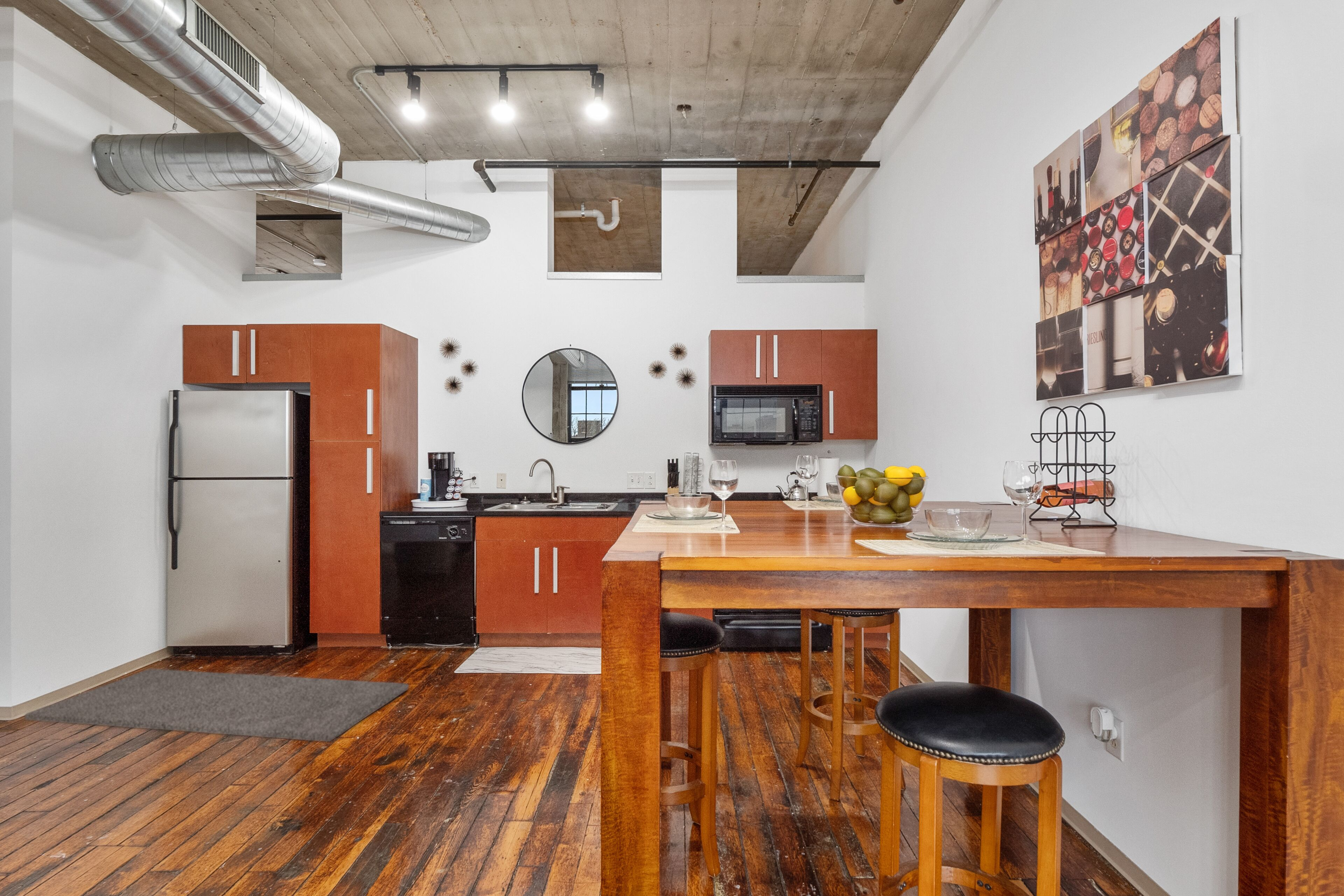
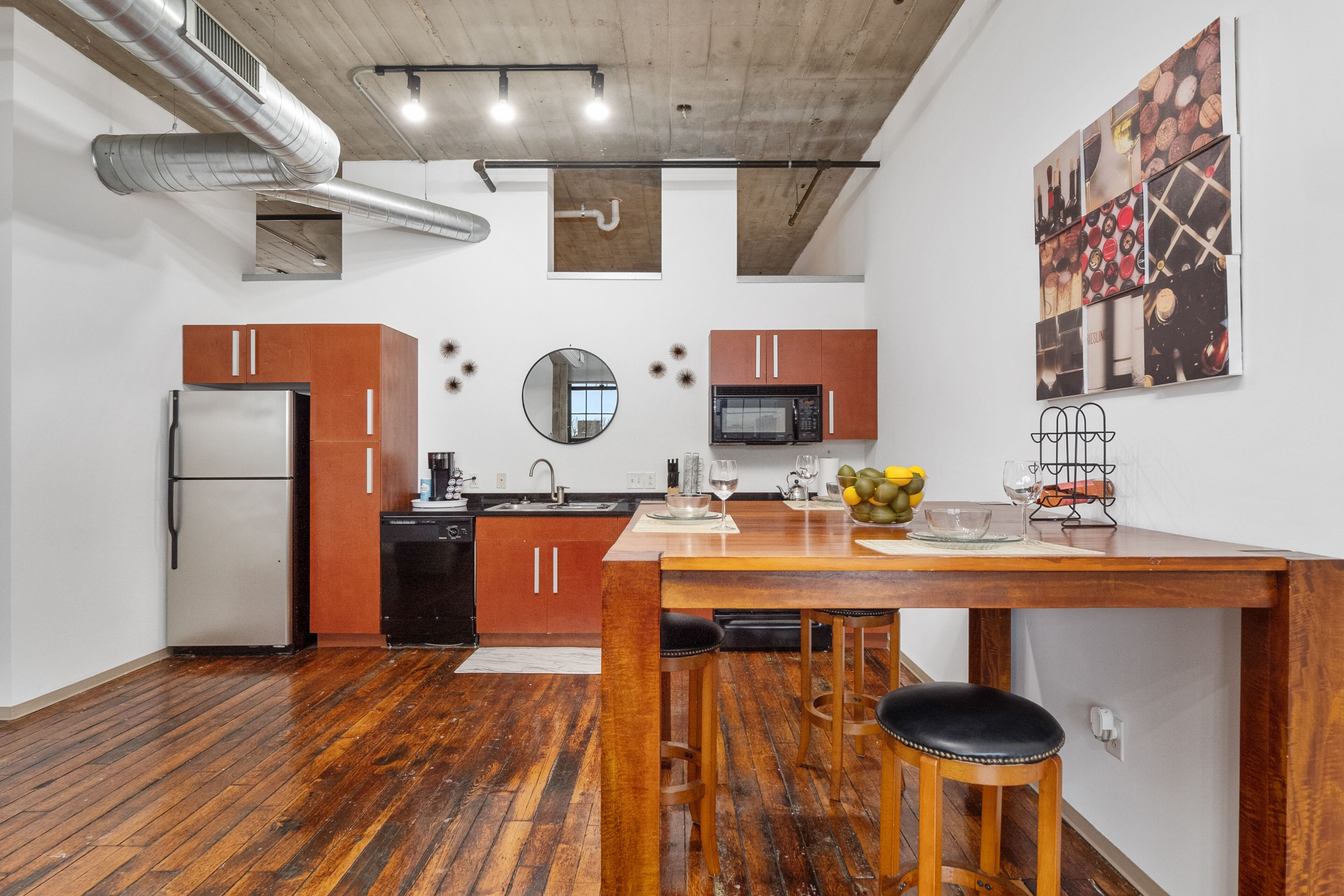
- rug (228, 700)
